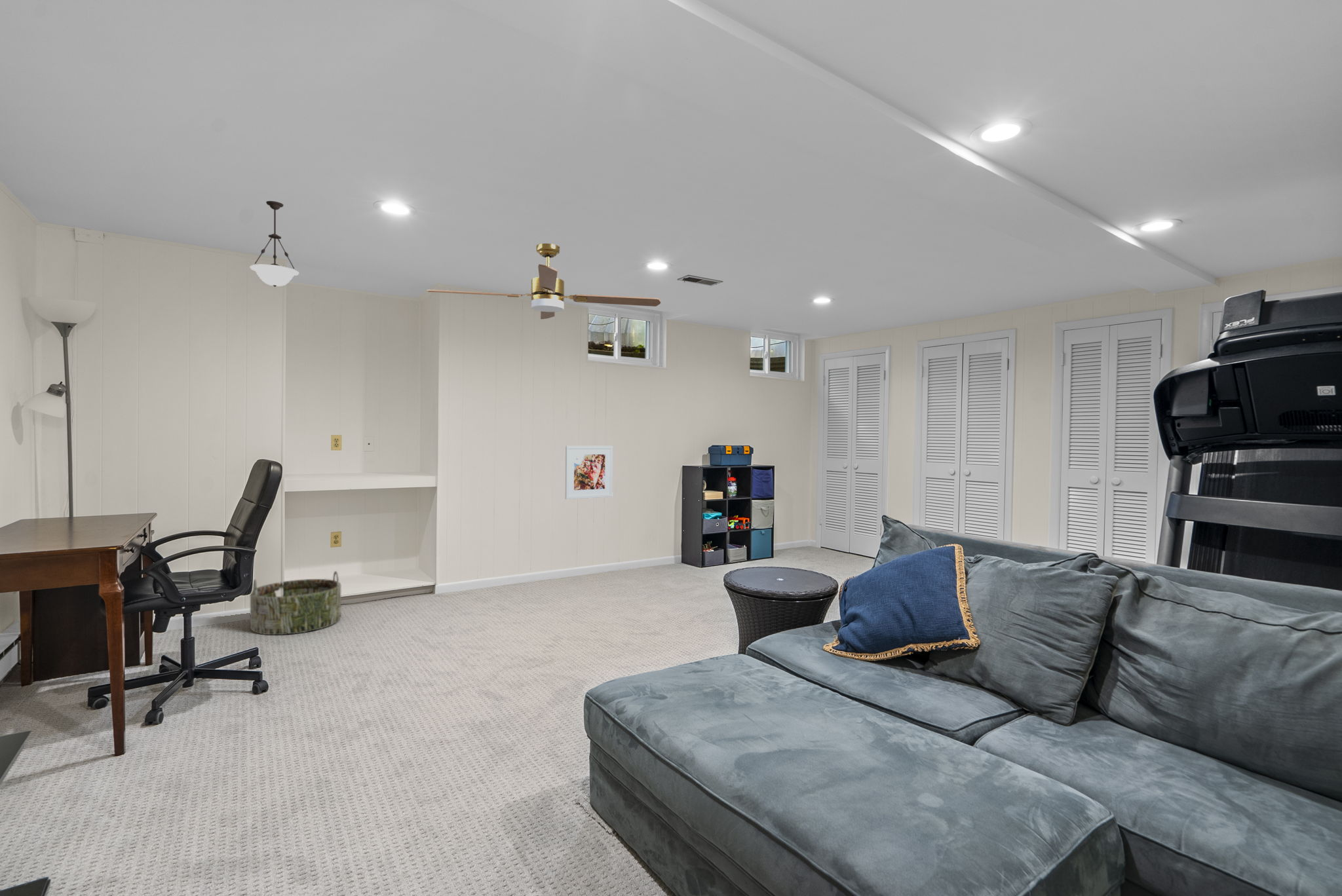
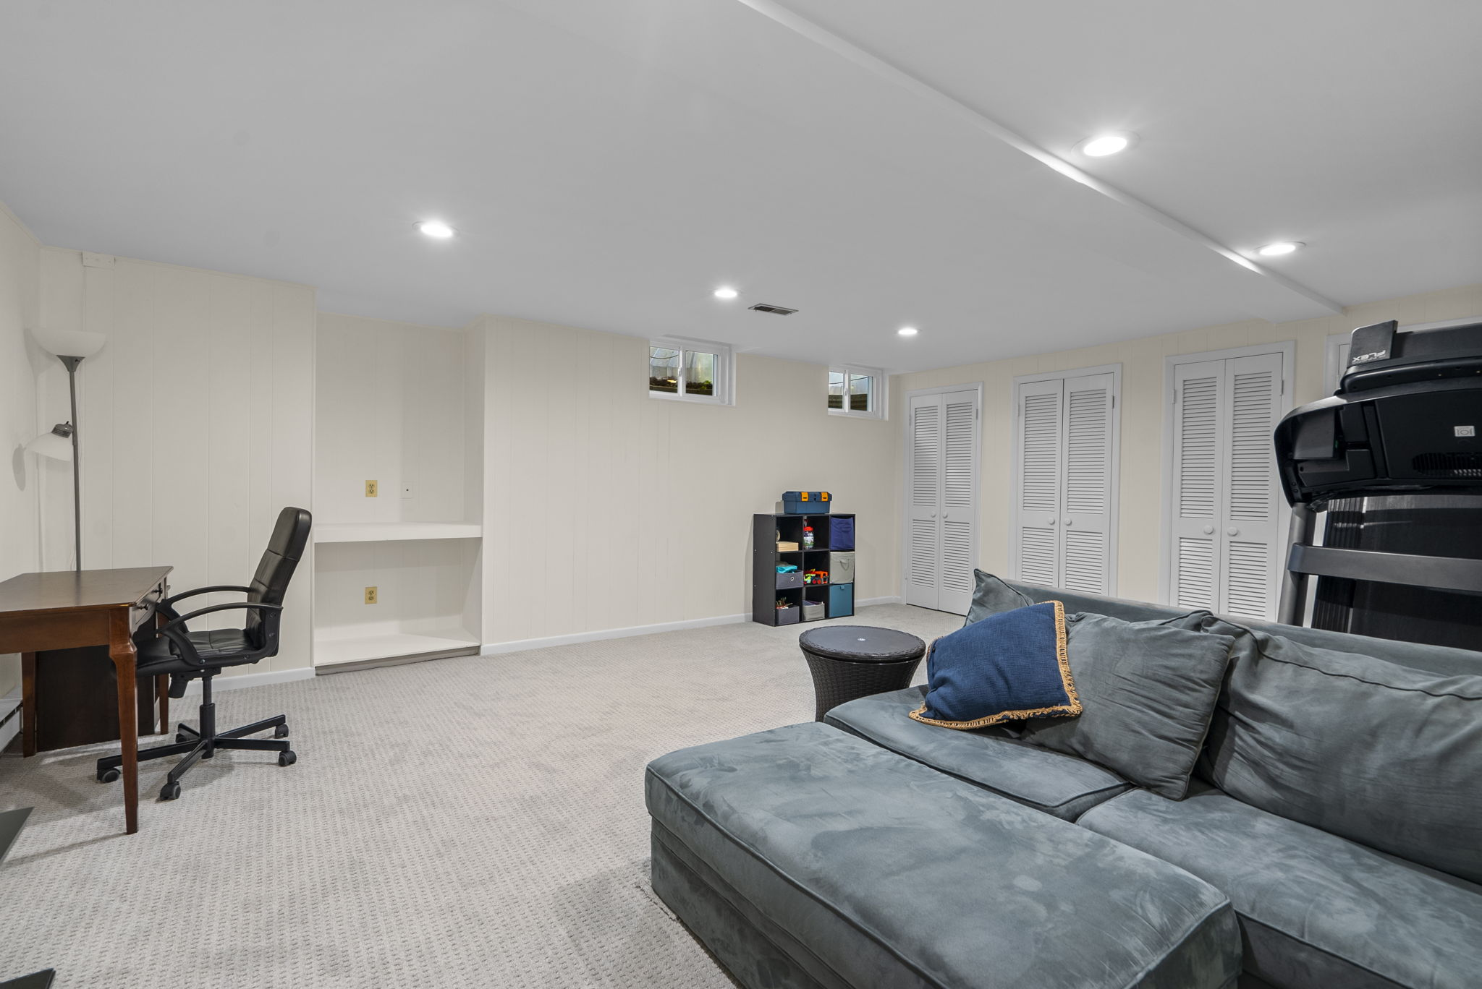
- basket (297, 599)
- pendant light (275, 245)
- electric fan (548, 278)
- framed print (589, 472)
